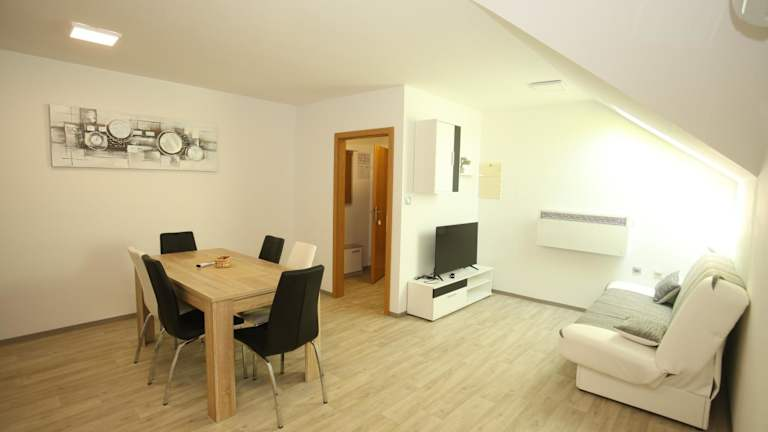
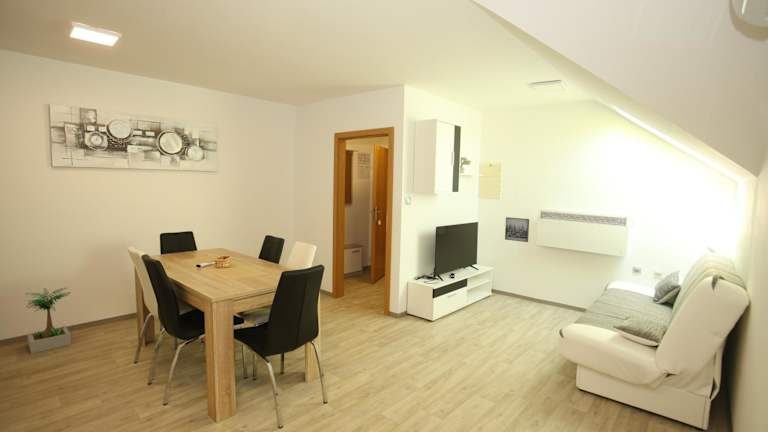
+ wall art (516, 229)
+ potted plant (50, 316)
